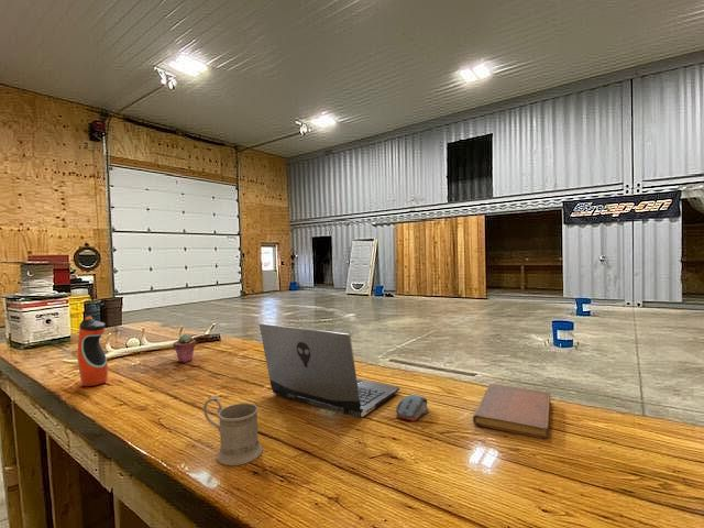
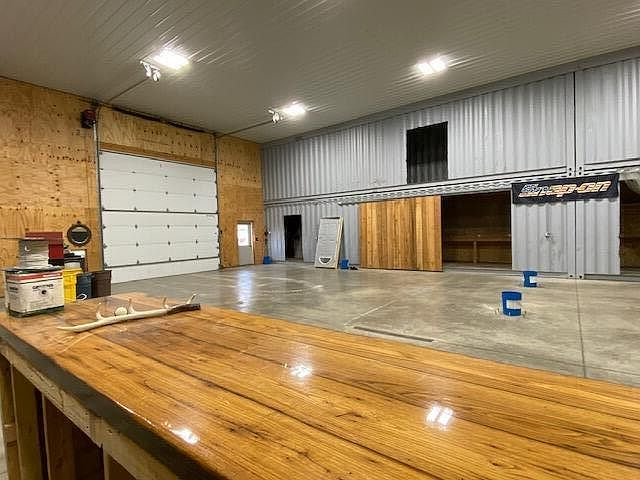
- notebook (514, 407)
- mug (230, 425)
- laptop computer (330, 358)
- water bottle (92, 350)
- potted succulent (184, 346)
- computer mouse (413, 405)
